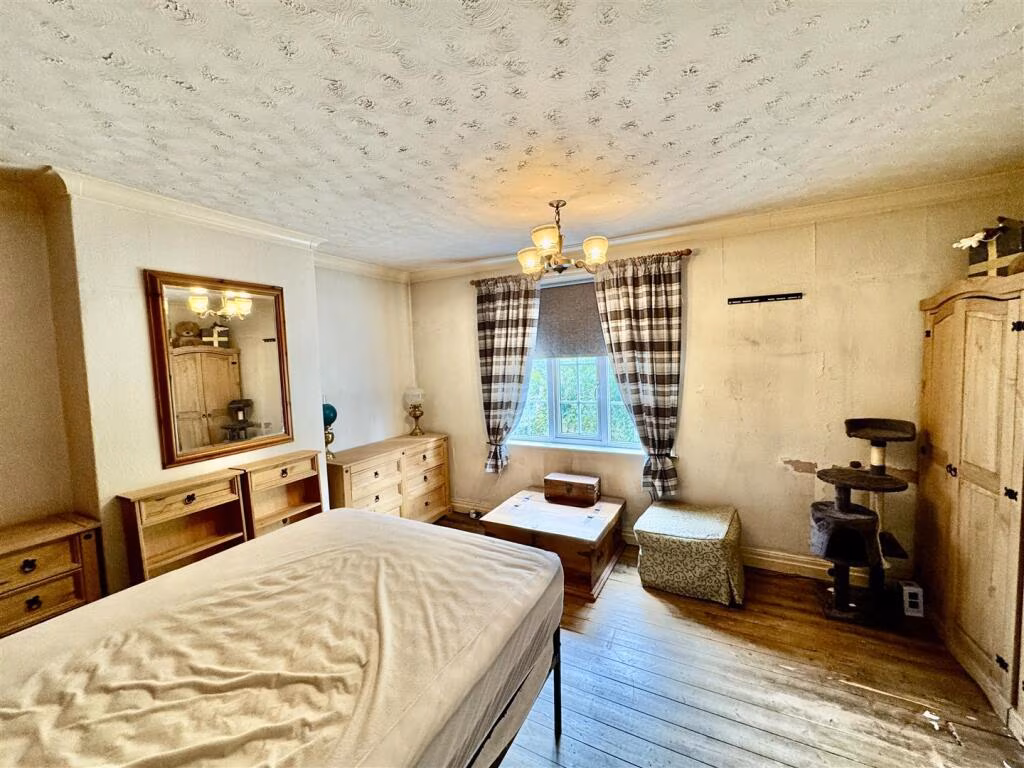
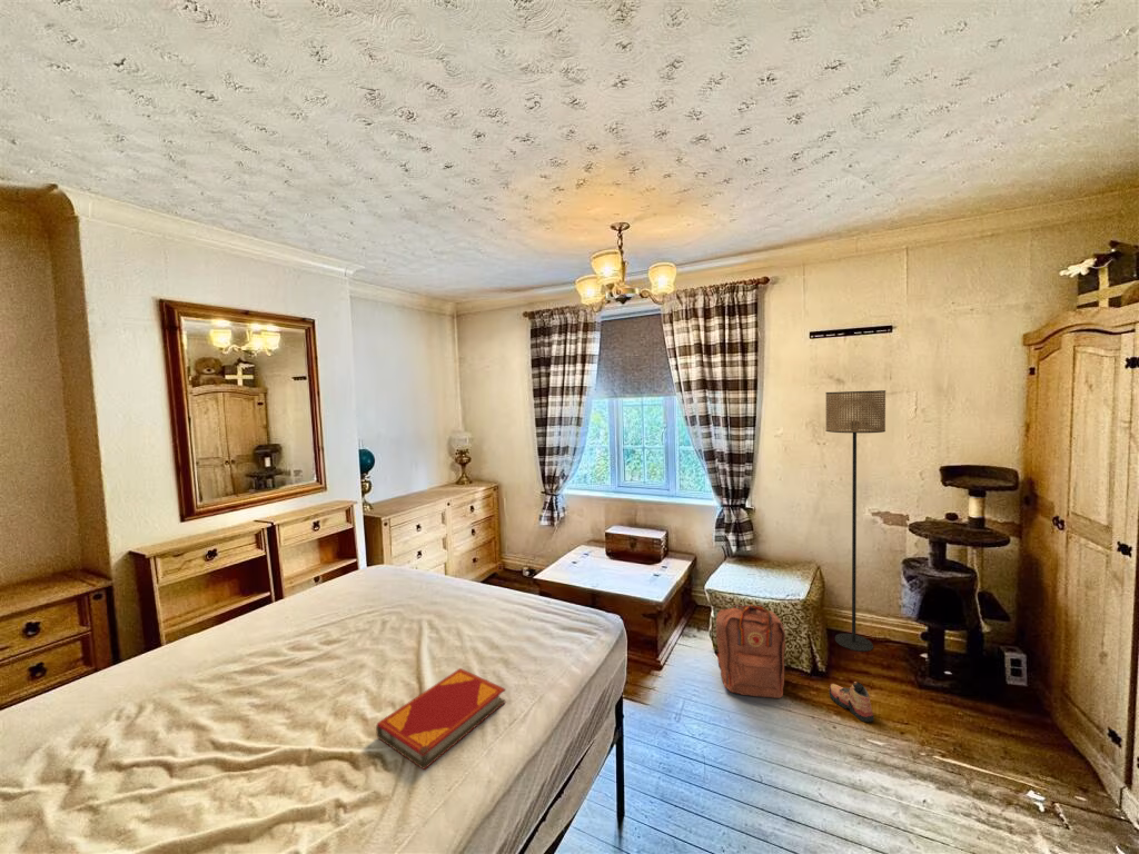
+ backpack (749, 644)
+ floor lamp (854, 518)
+ shoe (850, 693)
+ hardback book (444, 712)
